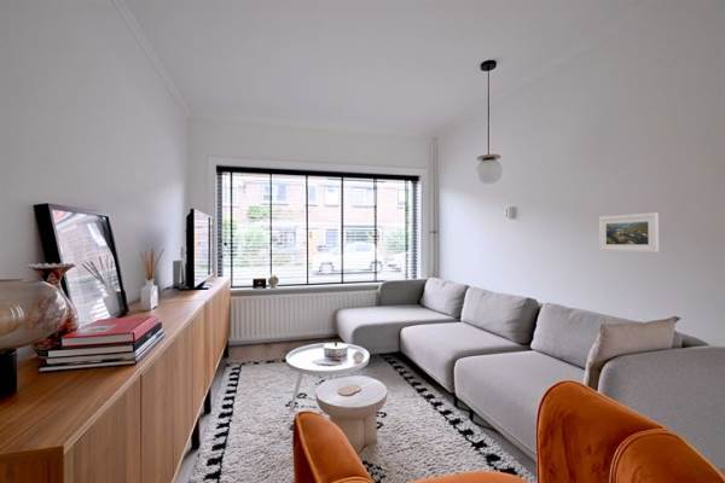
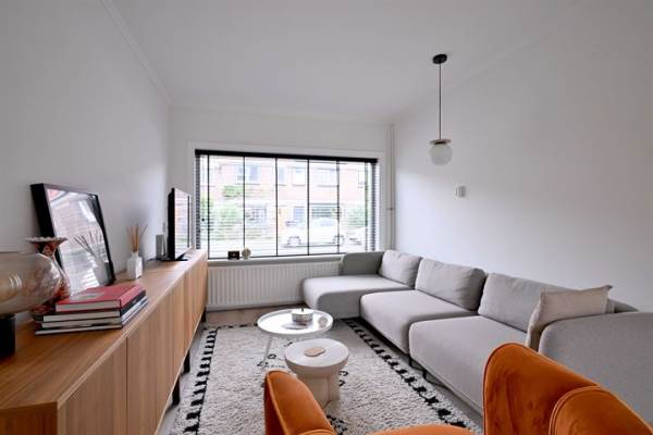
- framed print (626, 233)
